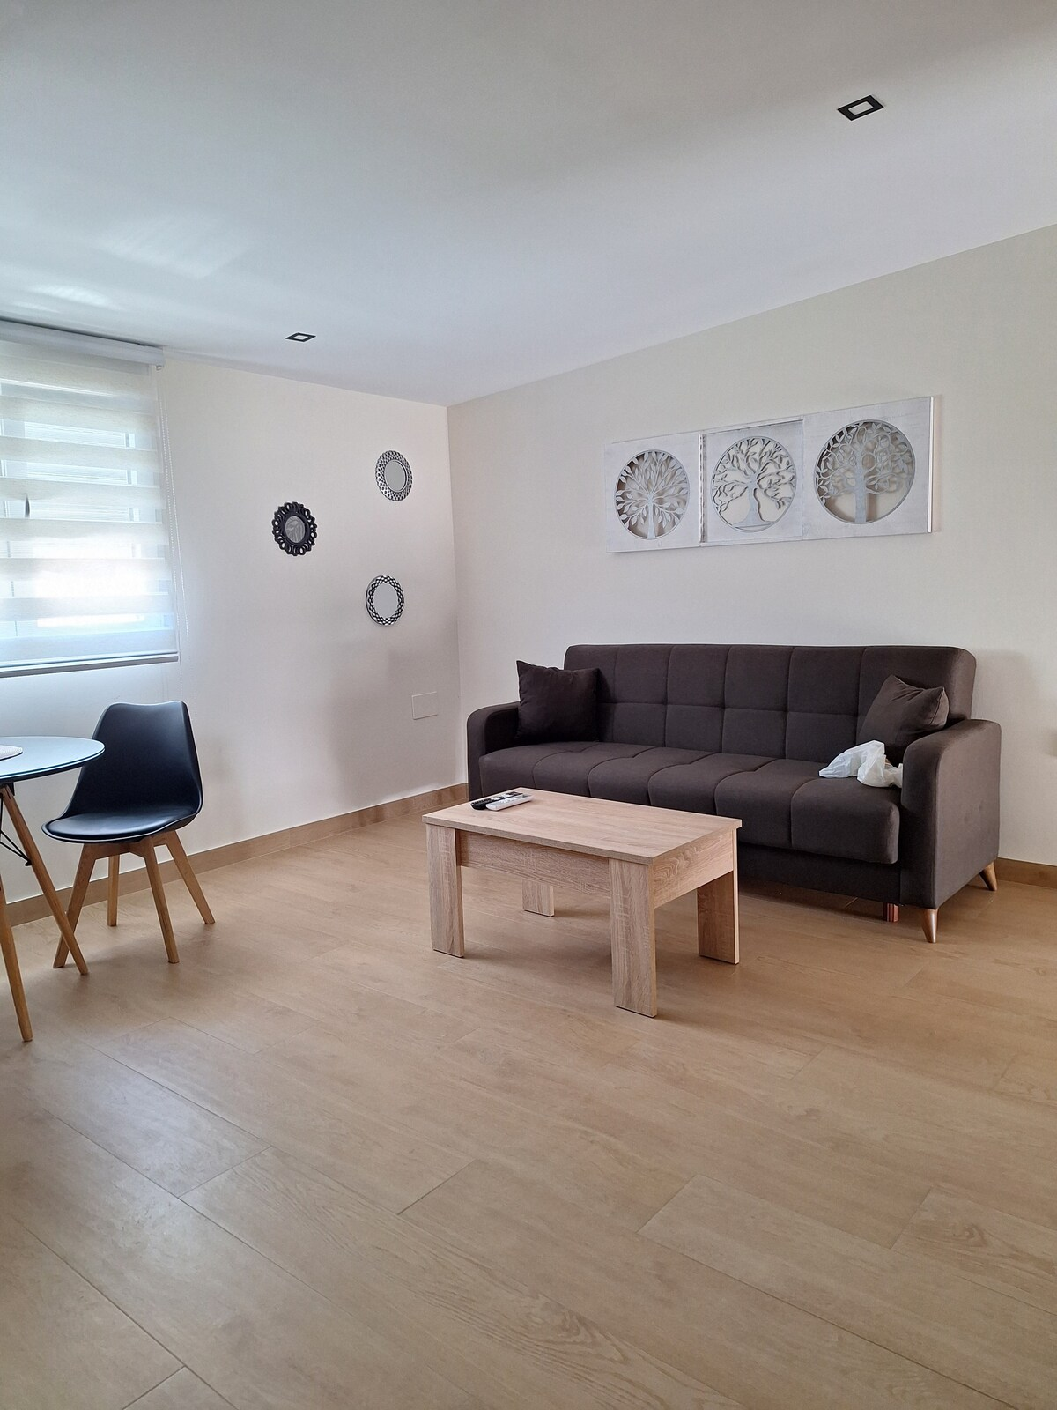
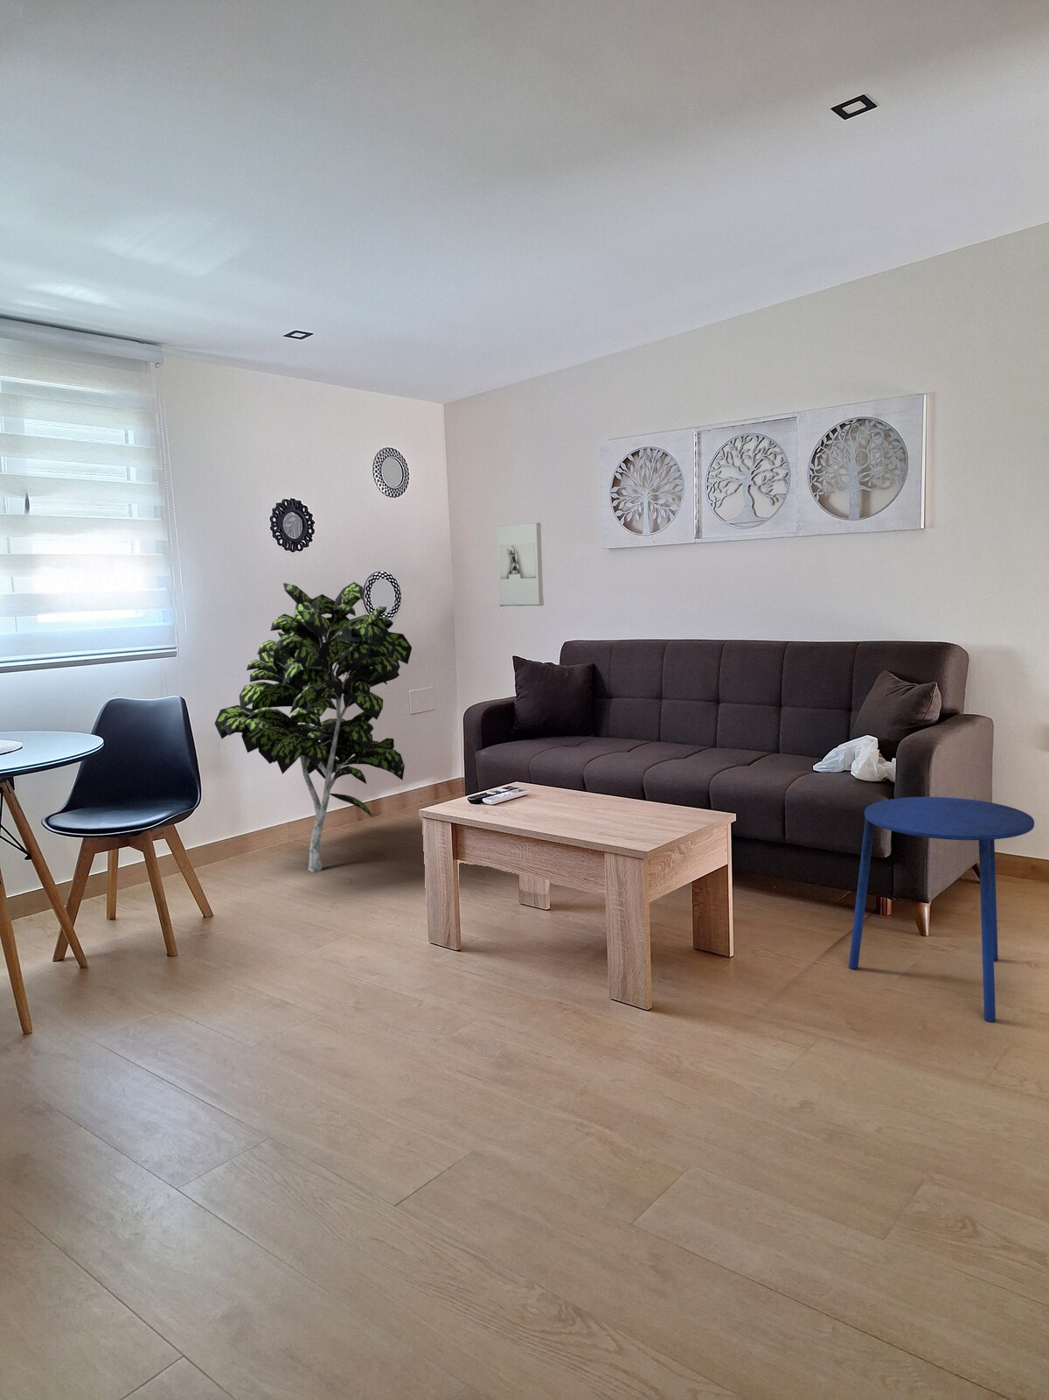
+ side table (980, 891)
+ indoor plant (313, 726)
+ wall sculpture (519, 566)
